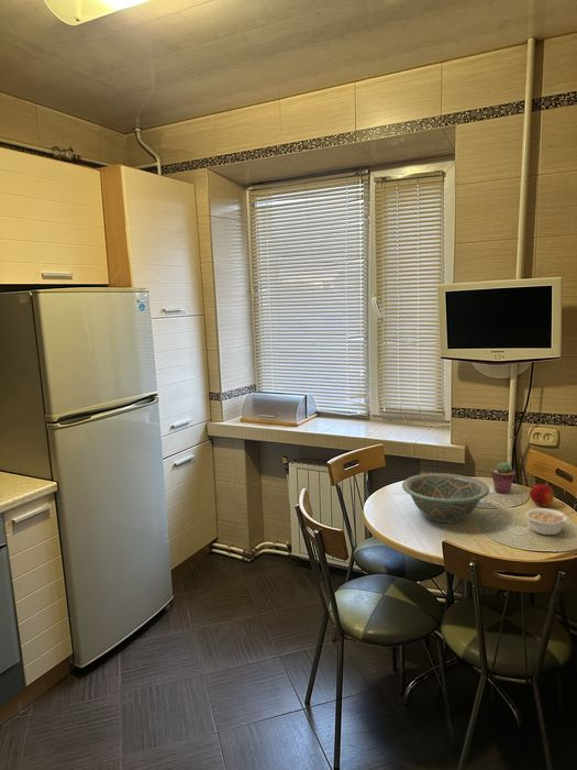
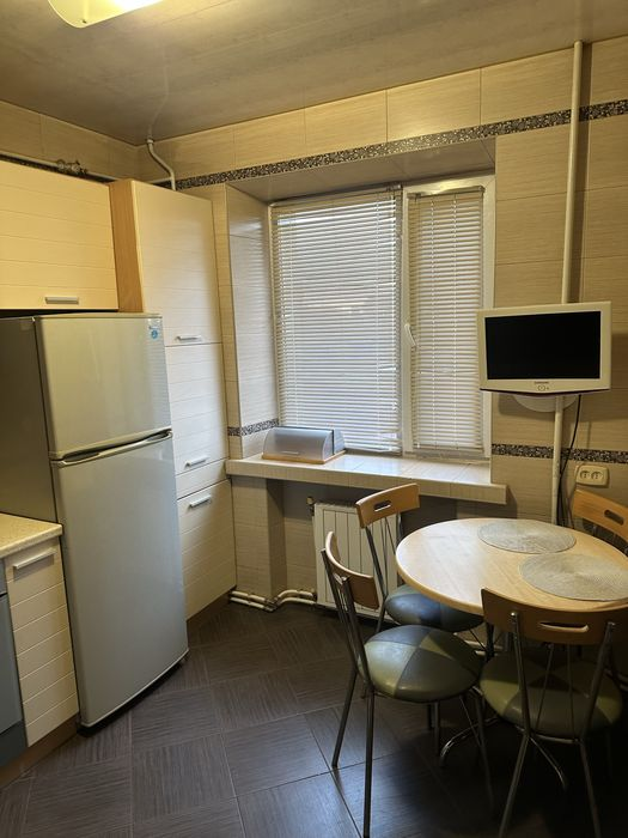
- legume (546, 520)
- potted succulent (502, 476)
- apple (541, 495)
- decorative bowl (444, 501)
